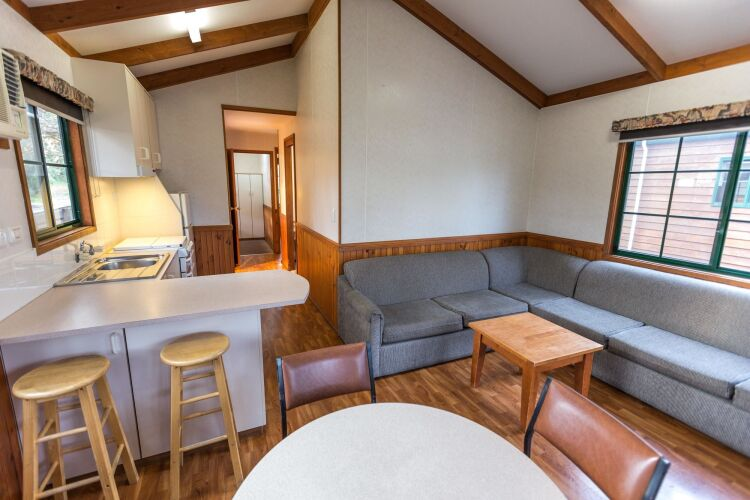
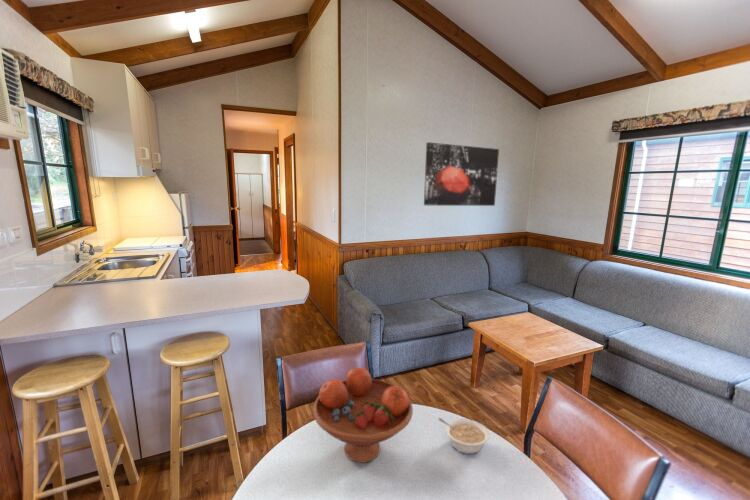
+ legume (465, 436)
+ wall art (462, 176)
+ fruit bowl (363, 418)
